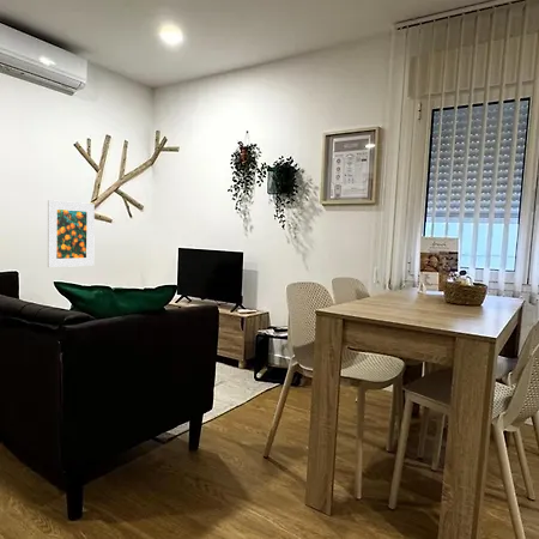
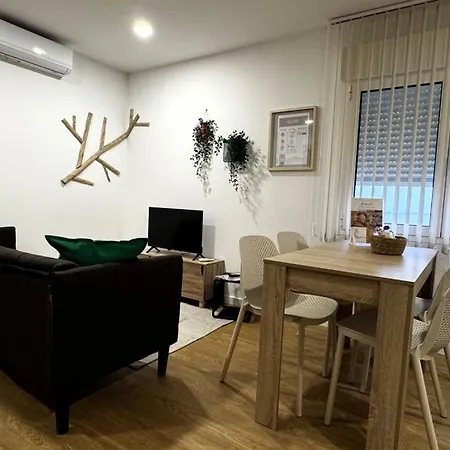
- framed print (72, 234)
